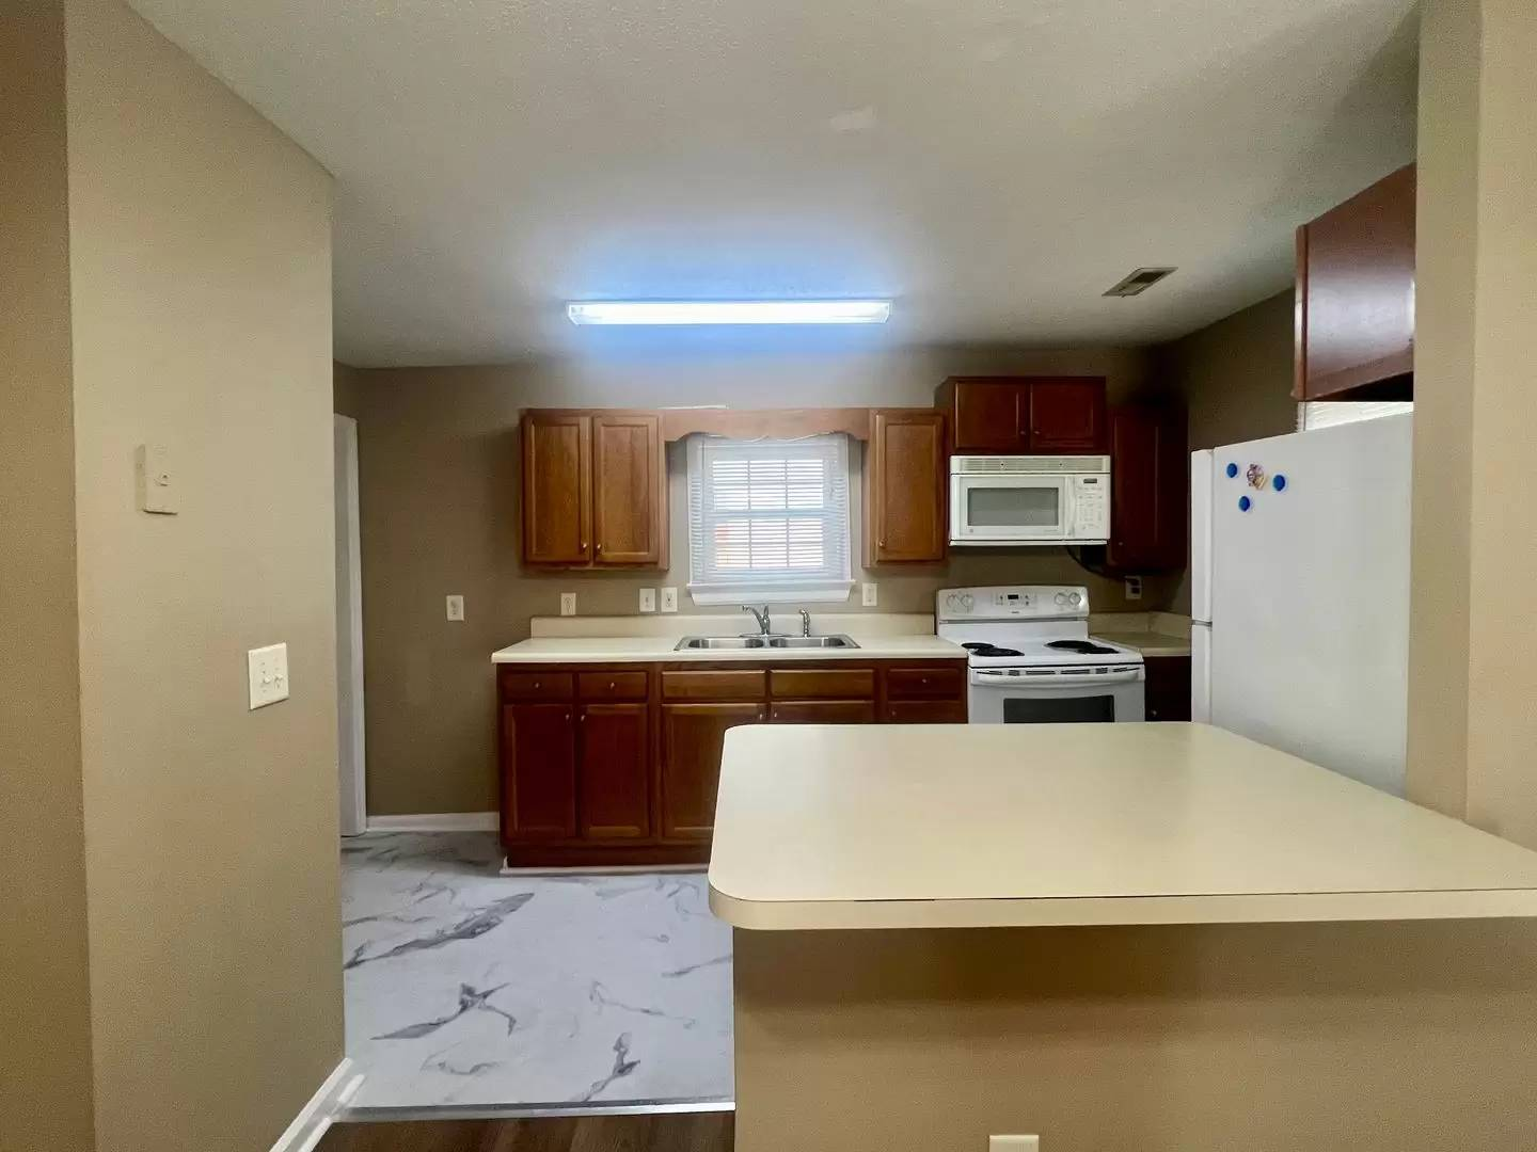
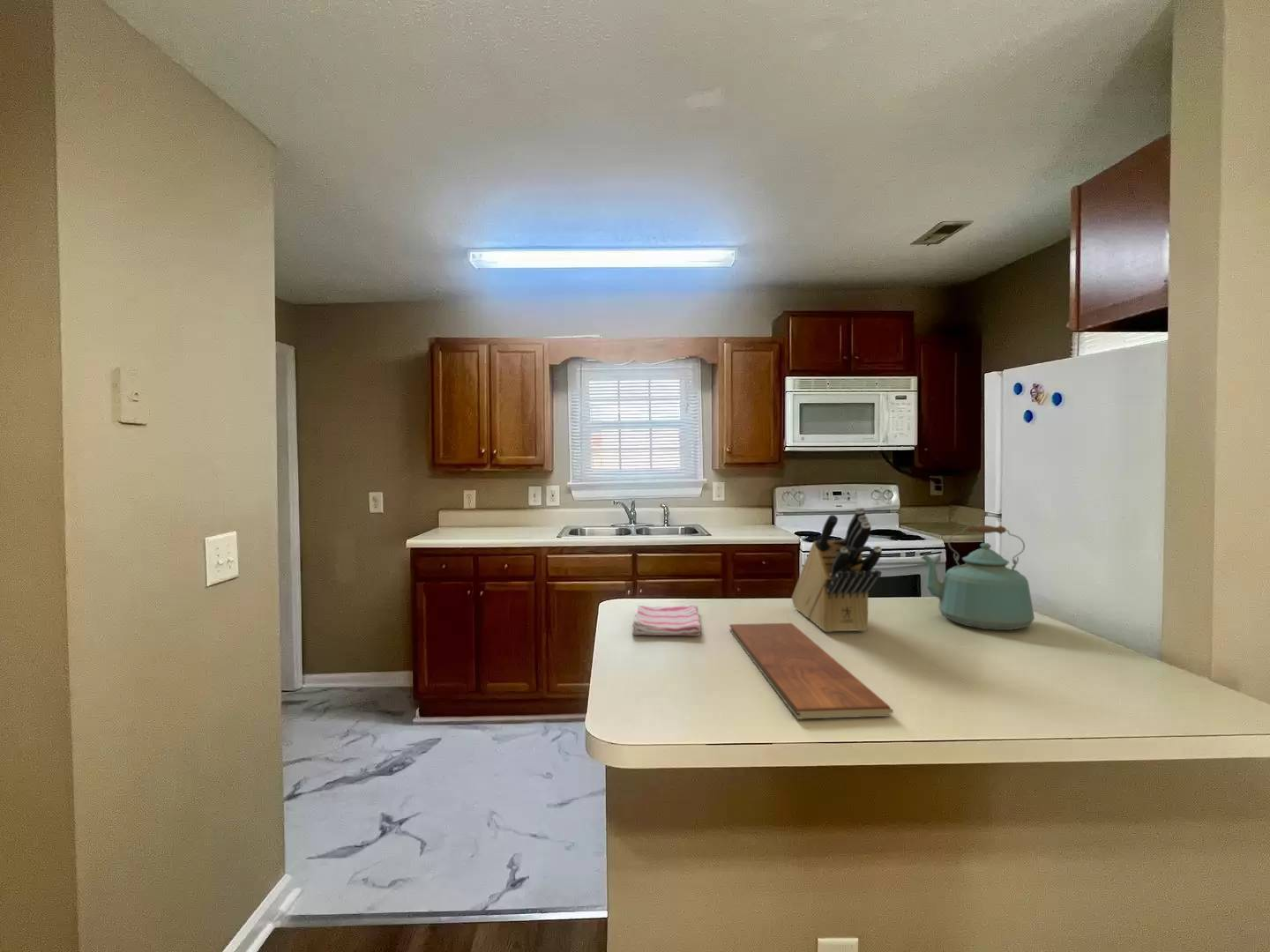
+ knife block (833, 563)
+ kettle (975, 572)
+ dish towel (667, 617)
+ chopping board (795, 660)
